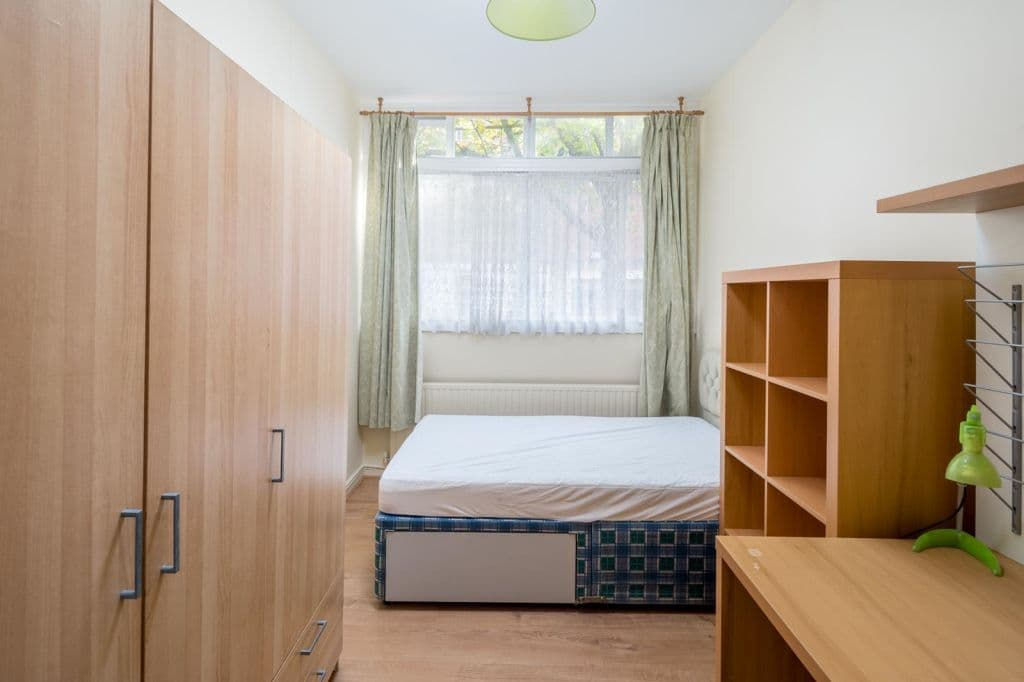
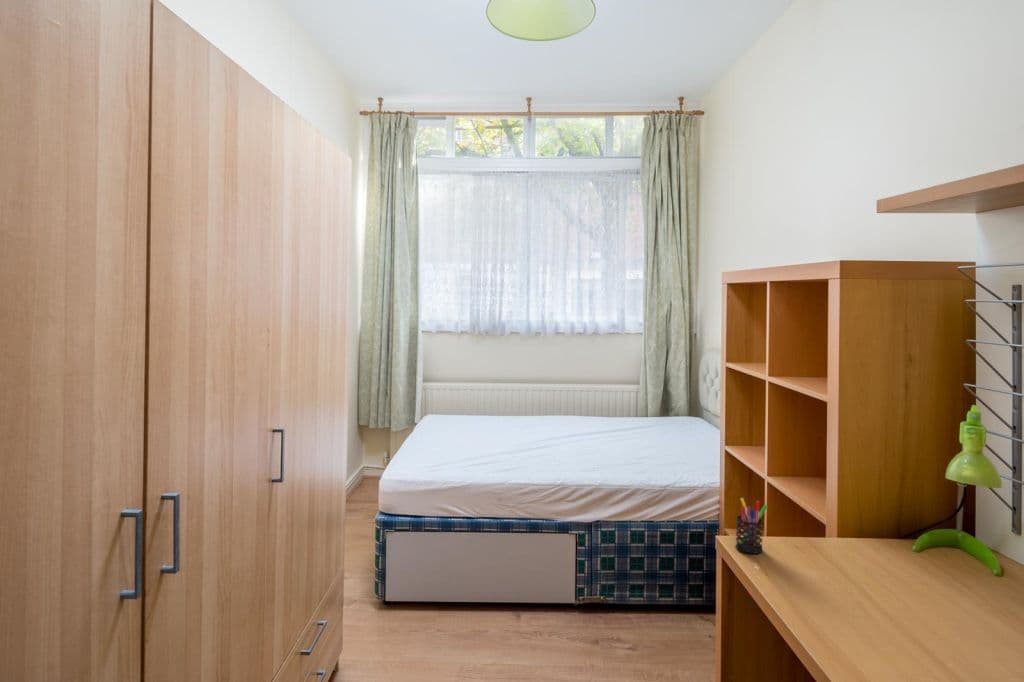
+ pen holder (752, 523)
